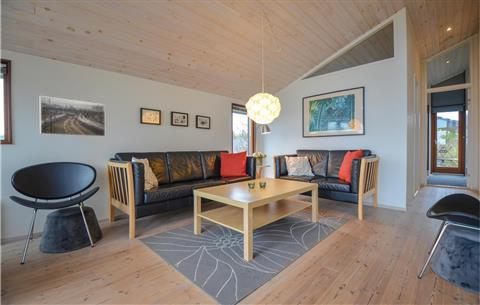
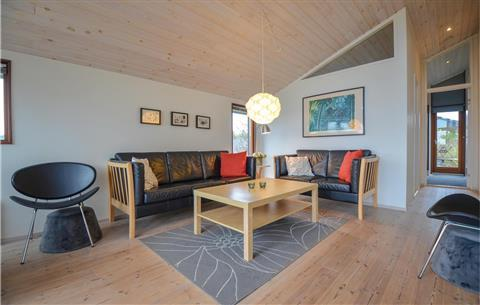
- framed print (75, 118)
